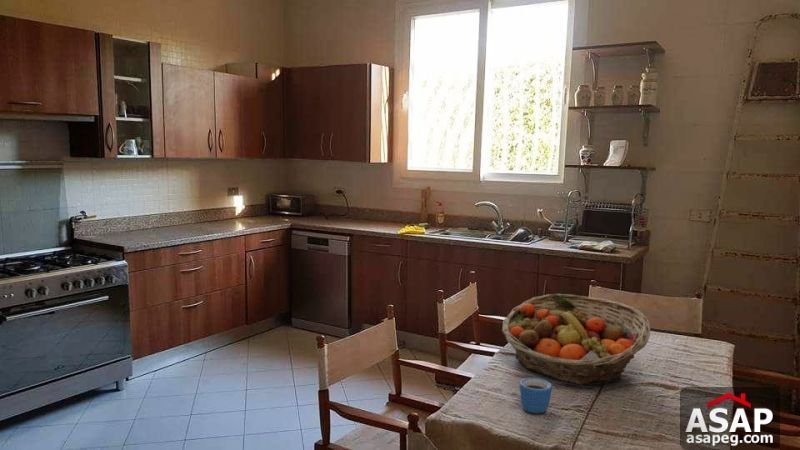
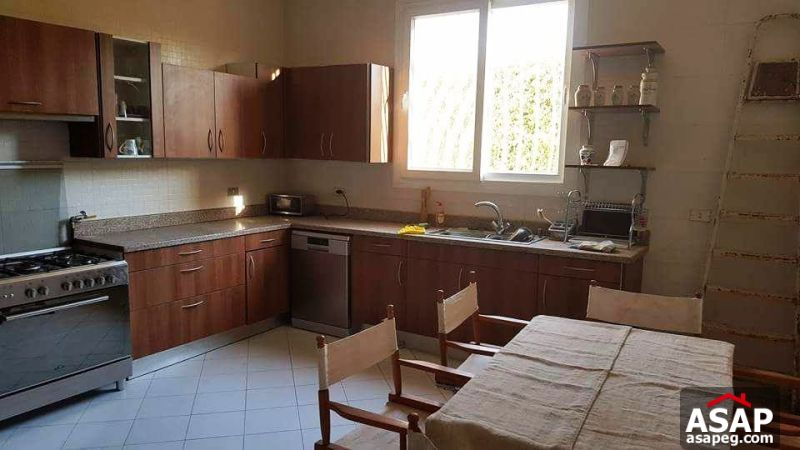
- mug (538, 395)
- fruit basket (572, 336)
